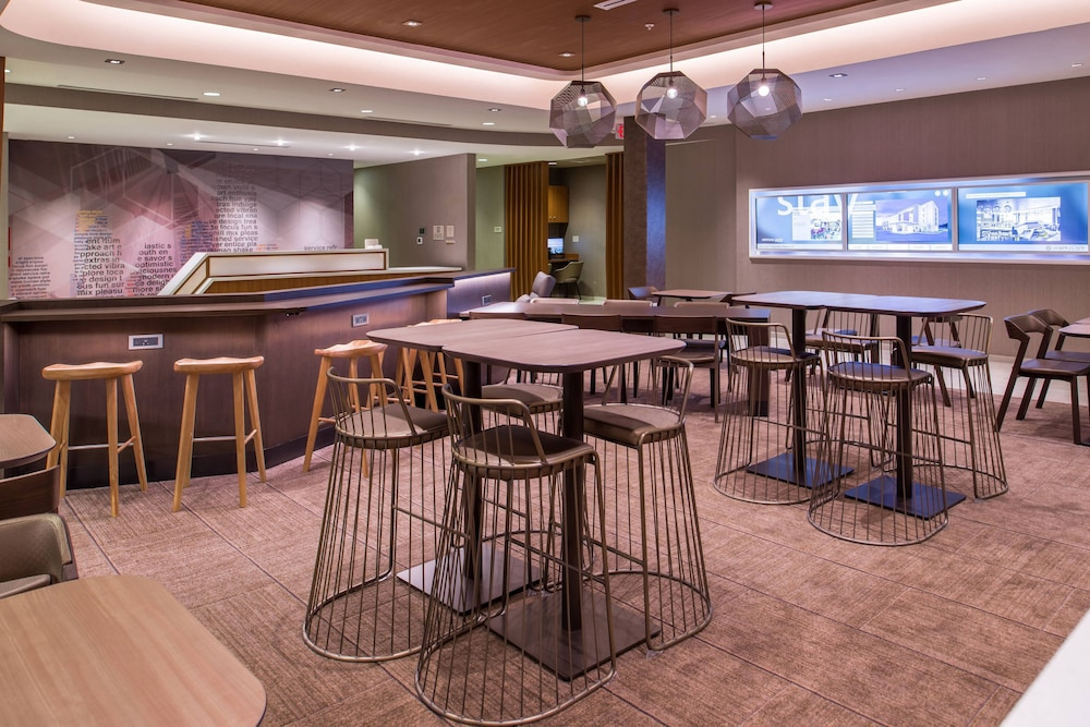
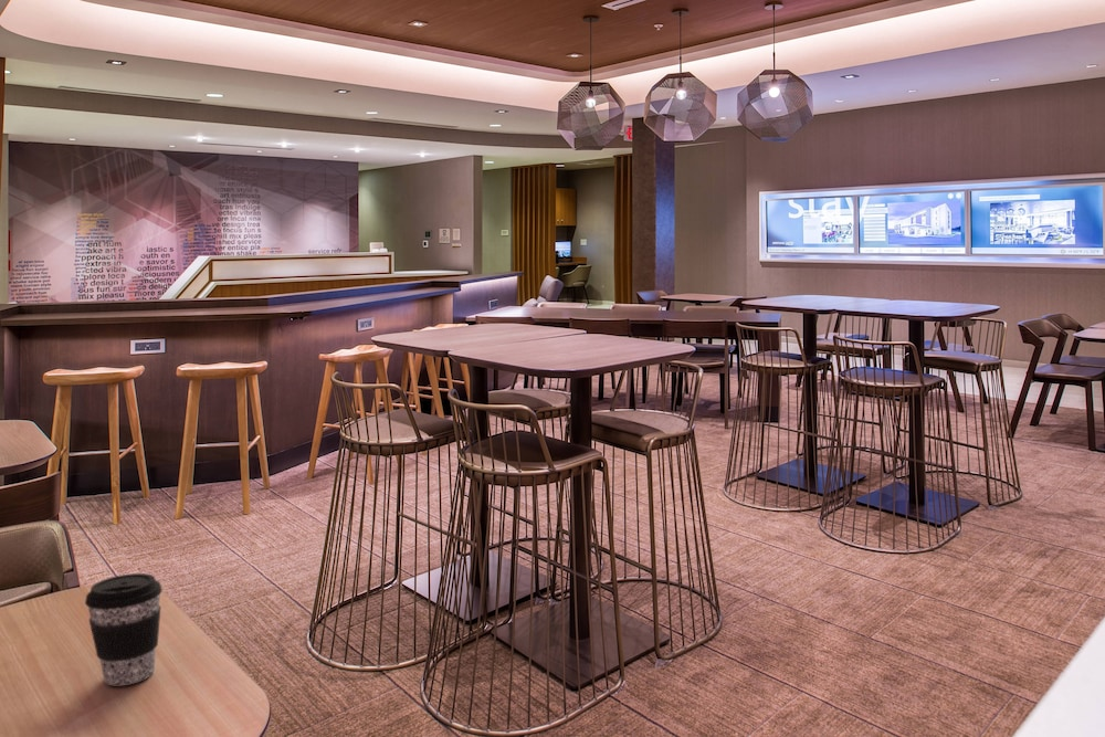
+ coffee cup (126, 629)
